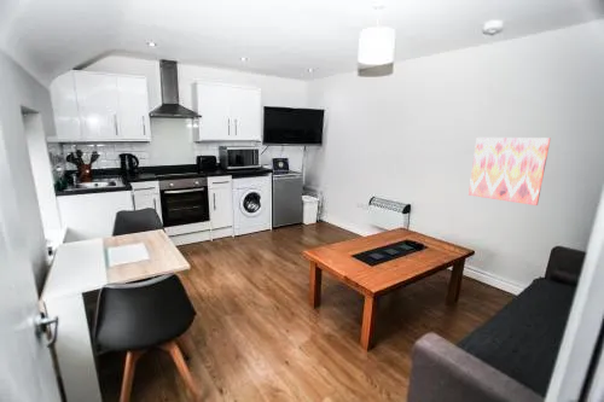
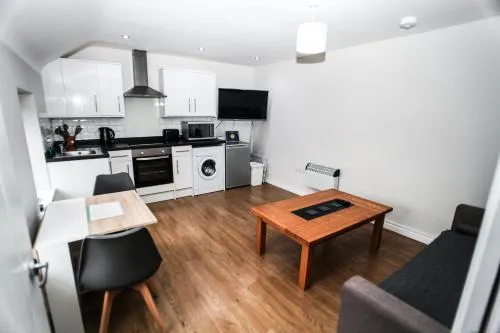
- wall art (505, 169)
